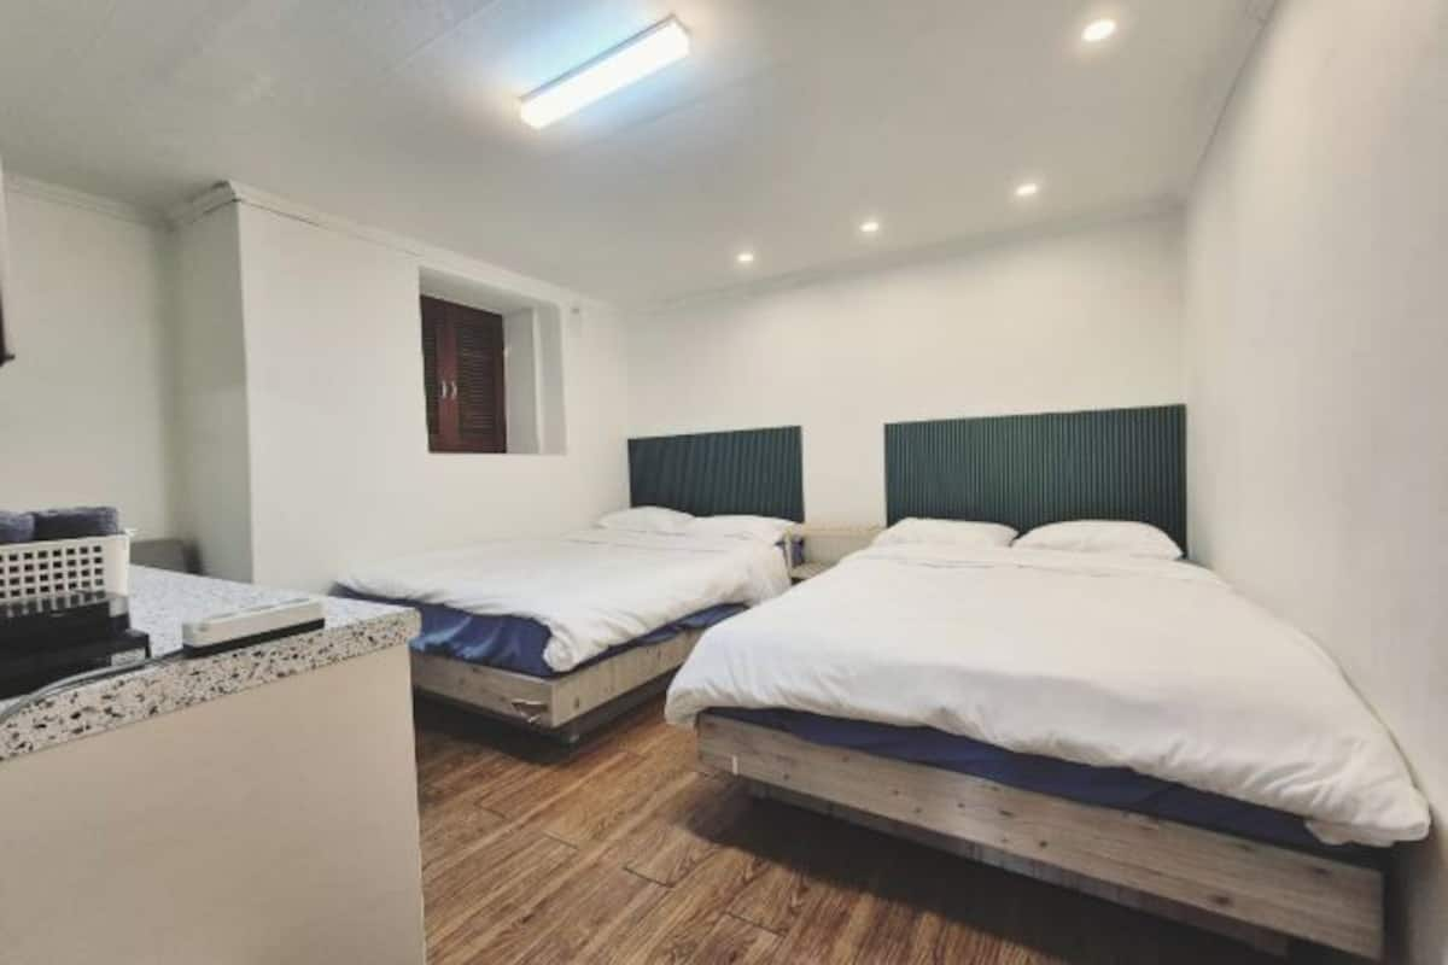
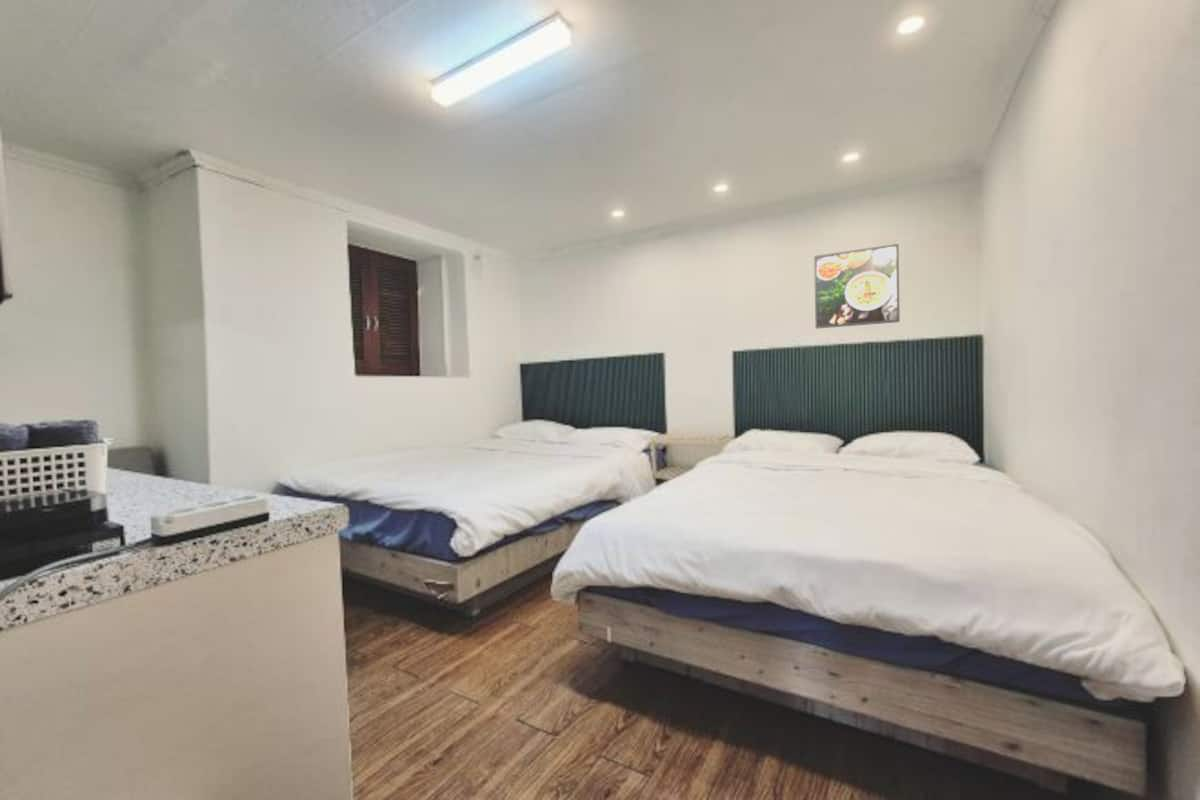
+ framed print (855, 287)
